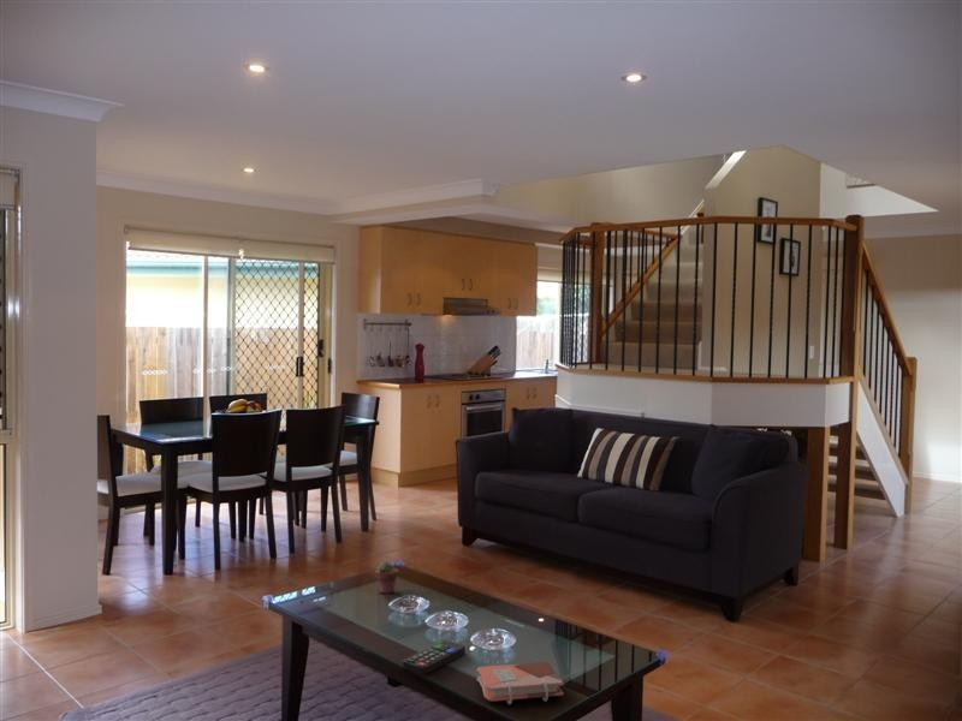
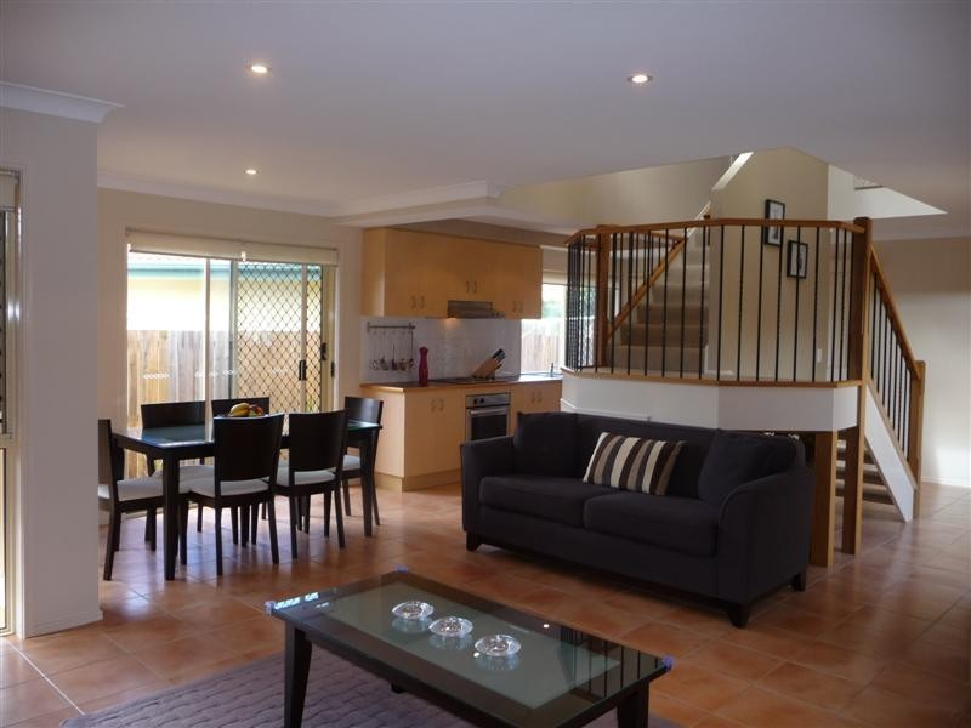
- remote control (434, 656)
- potted succulent (386, 576)
- phonebook (519, 678)
